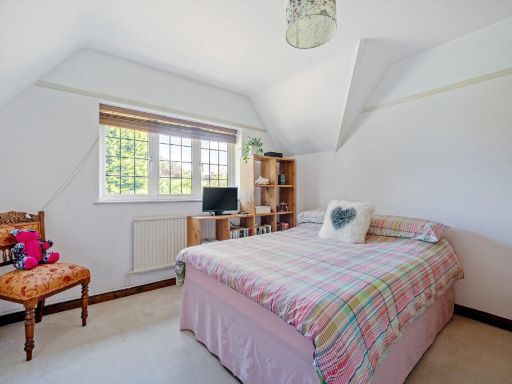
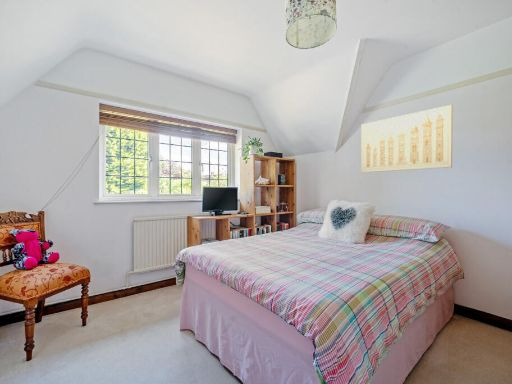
+ wall art (401, 143)
